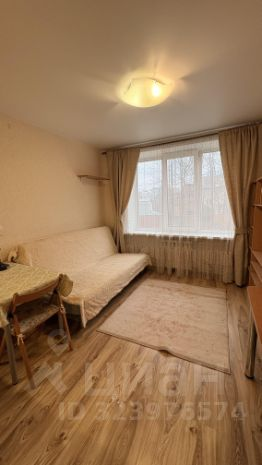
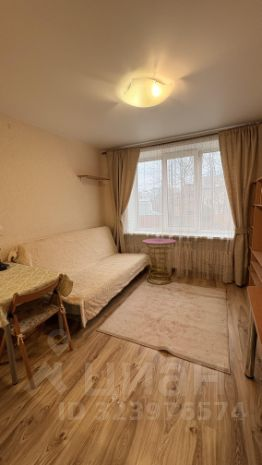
+ side table (159, 259)
